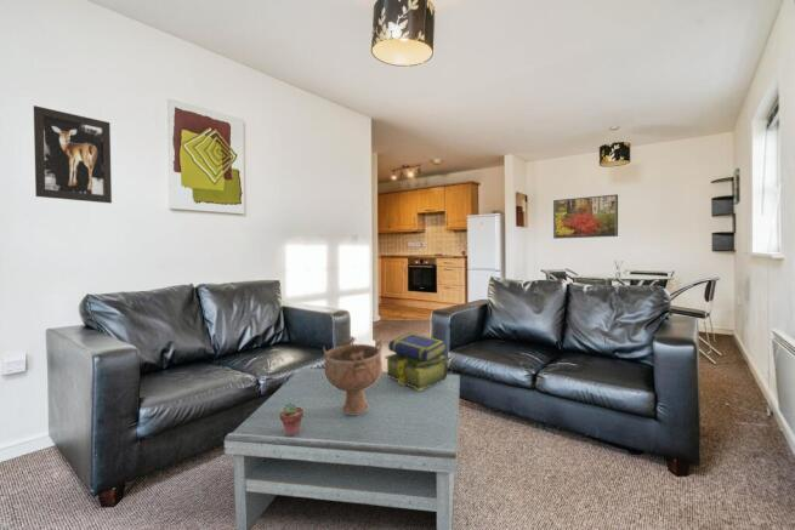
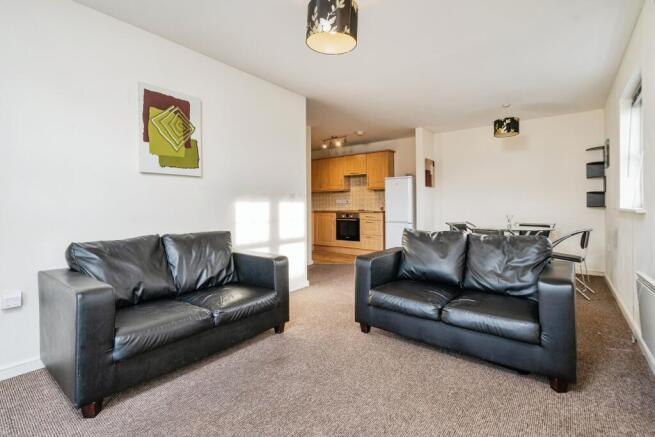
- potted succulent (291, 406)
- wall art (74, 156)
- coffee table (360, 443)
- decorative bowl (354, 371)
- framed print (584, 217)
- stack of books (418, 363)
